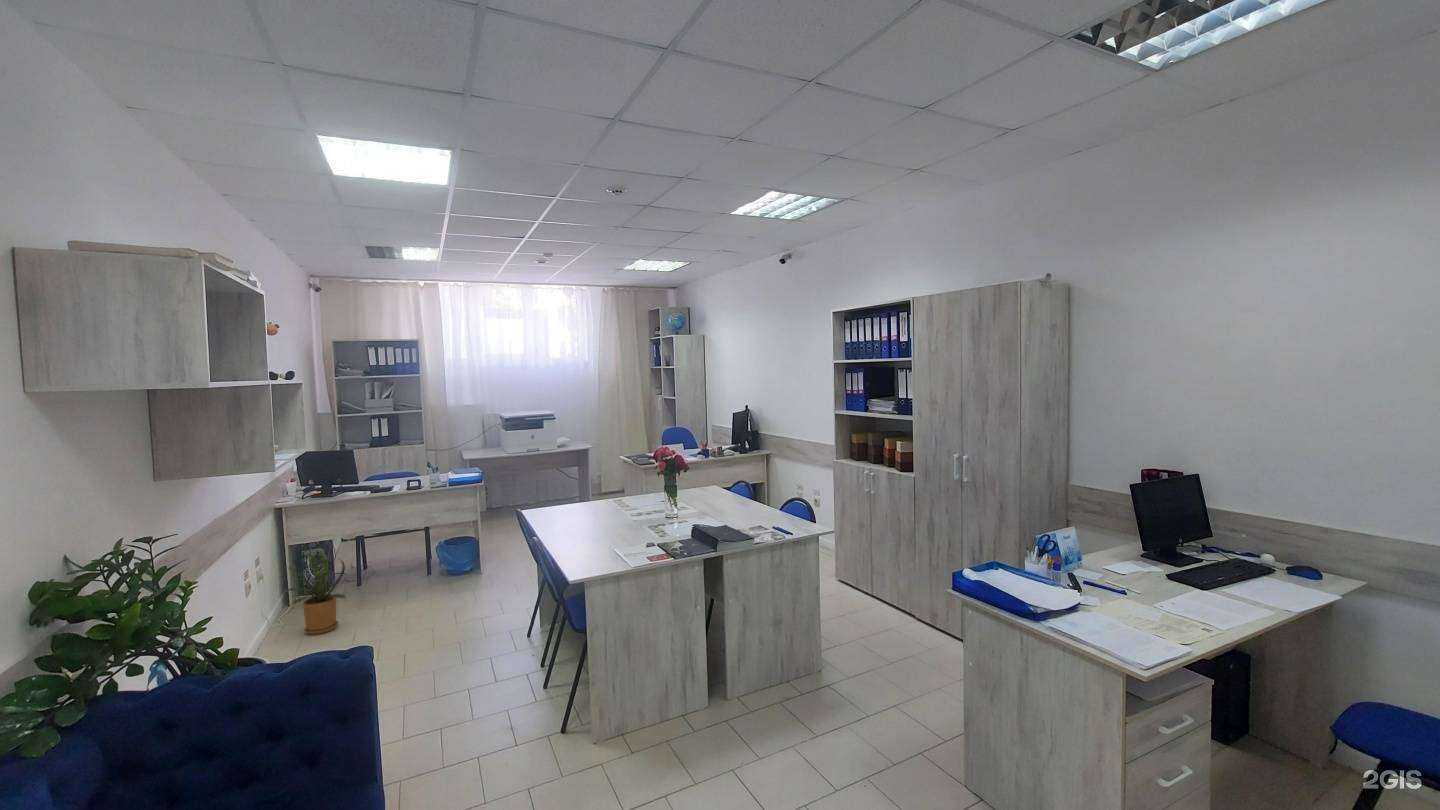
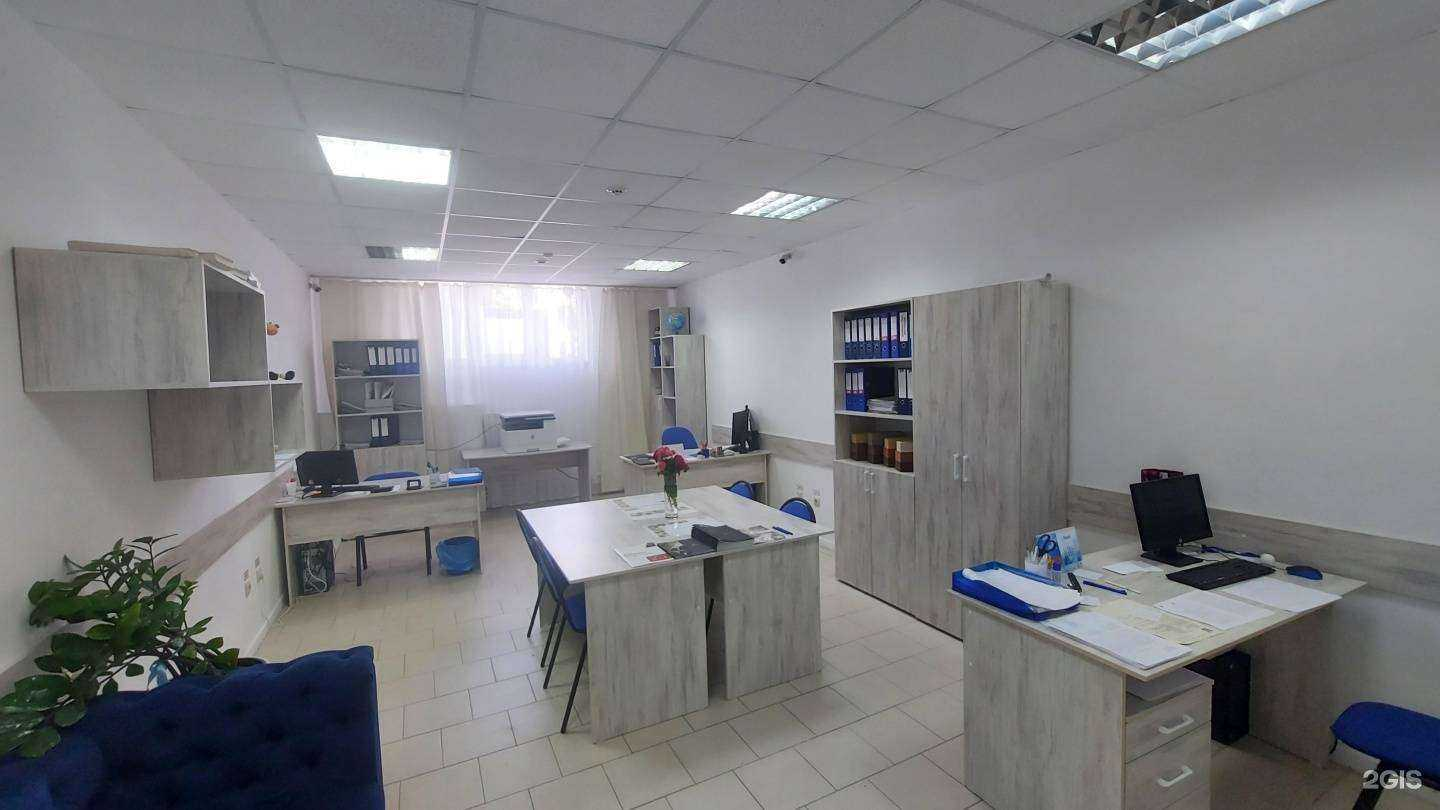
- house plant (313, 592)
